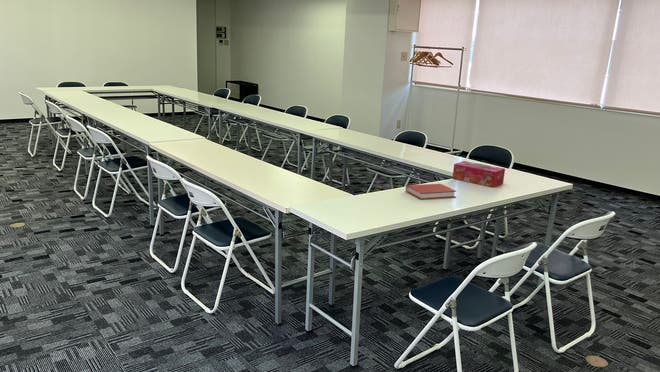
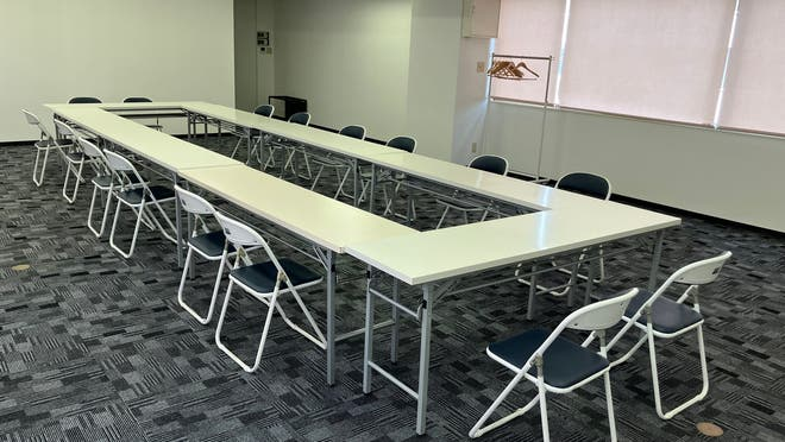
- book (430, 191)
- tissue box (478, 173)
